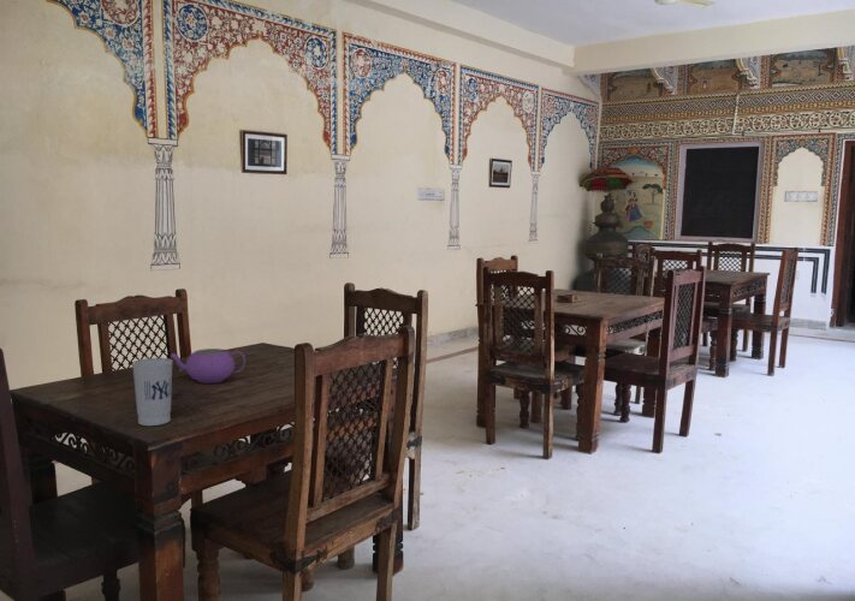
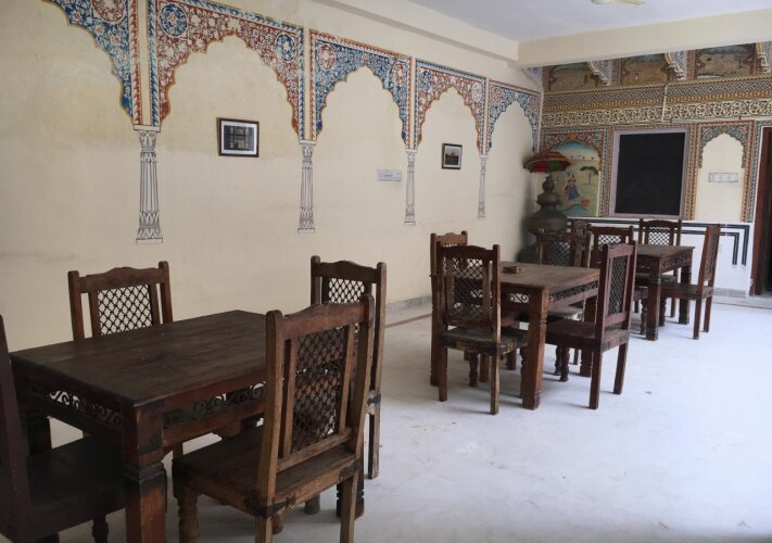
- cup (153, 392)
- teapot (208, 365)
